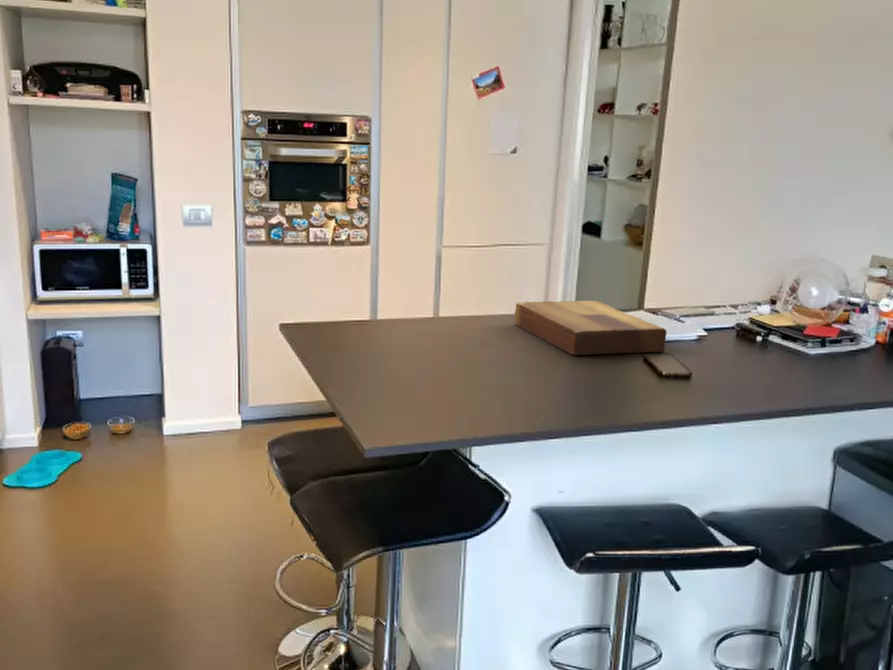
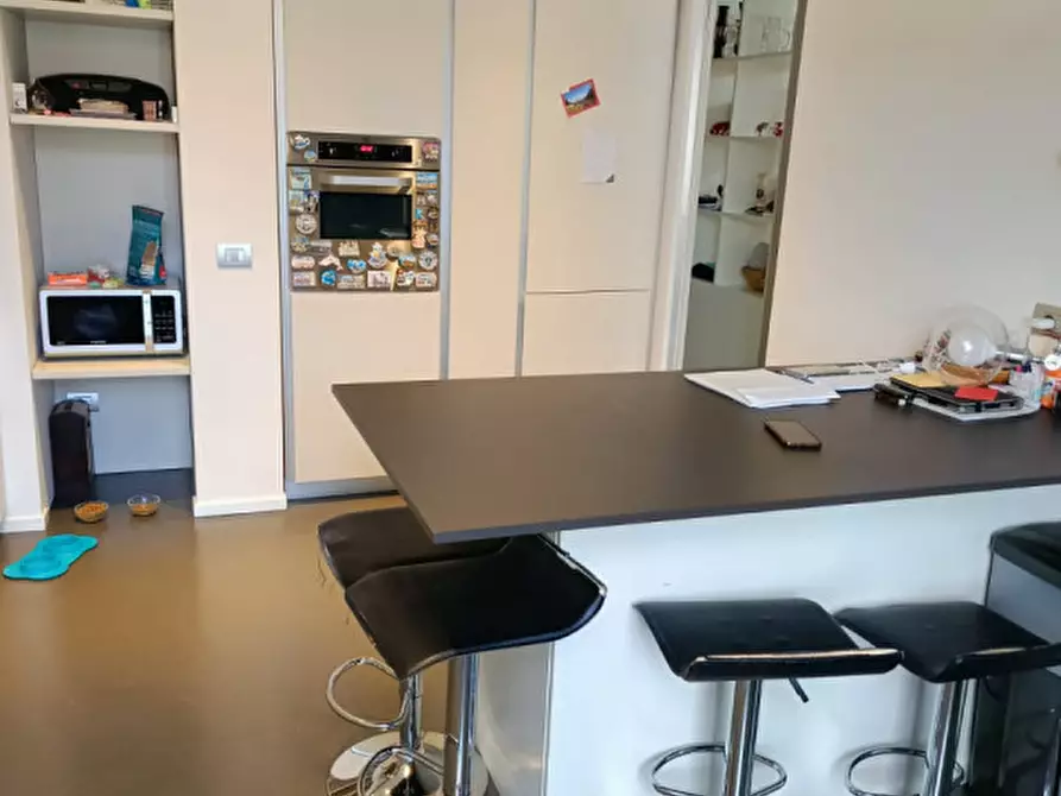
- cutting board (586, 324)
